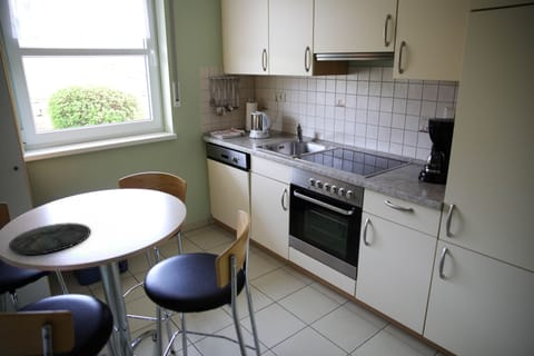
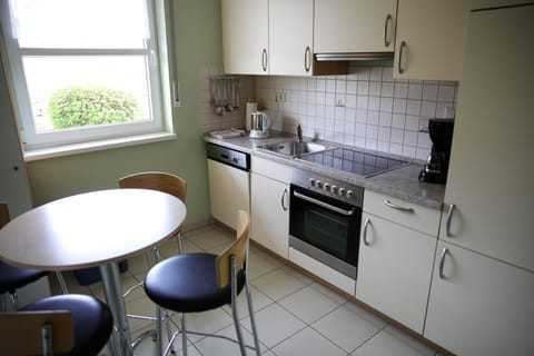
- plate (50, 234)
